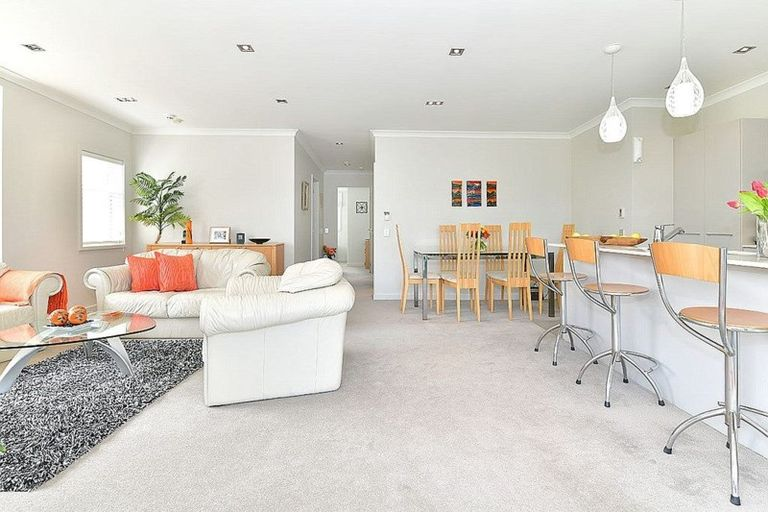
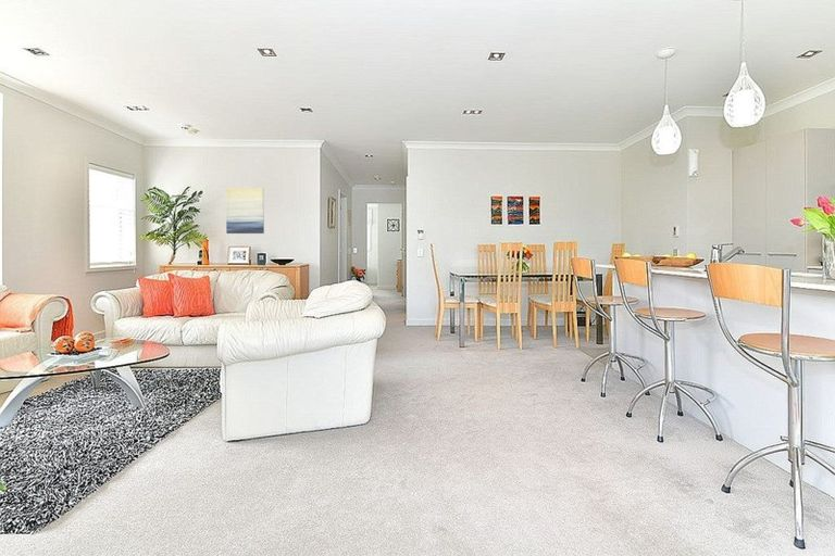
+ wall art (245, 211)
